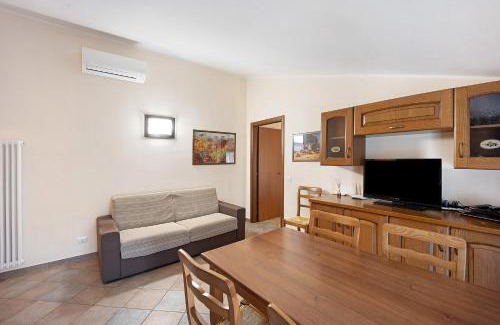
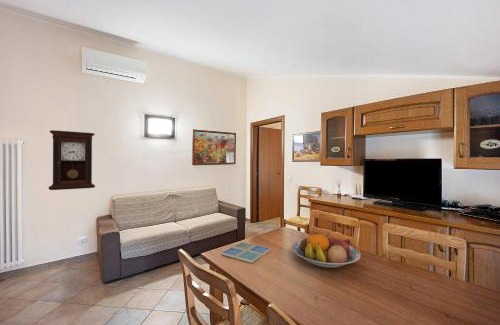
+ drink coaster (246, 251)
+ fruit bowl (324, 247)
+ pendulum clock (73, 160)
